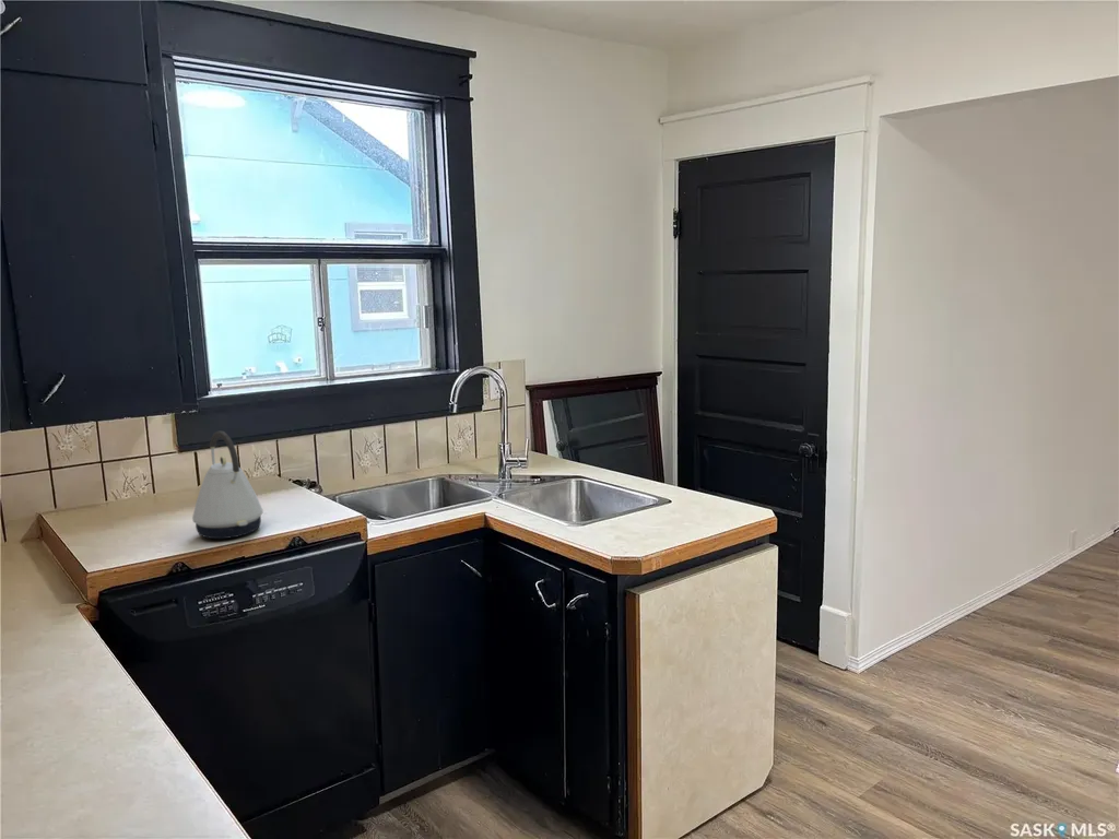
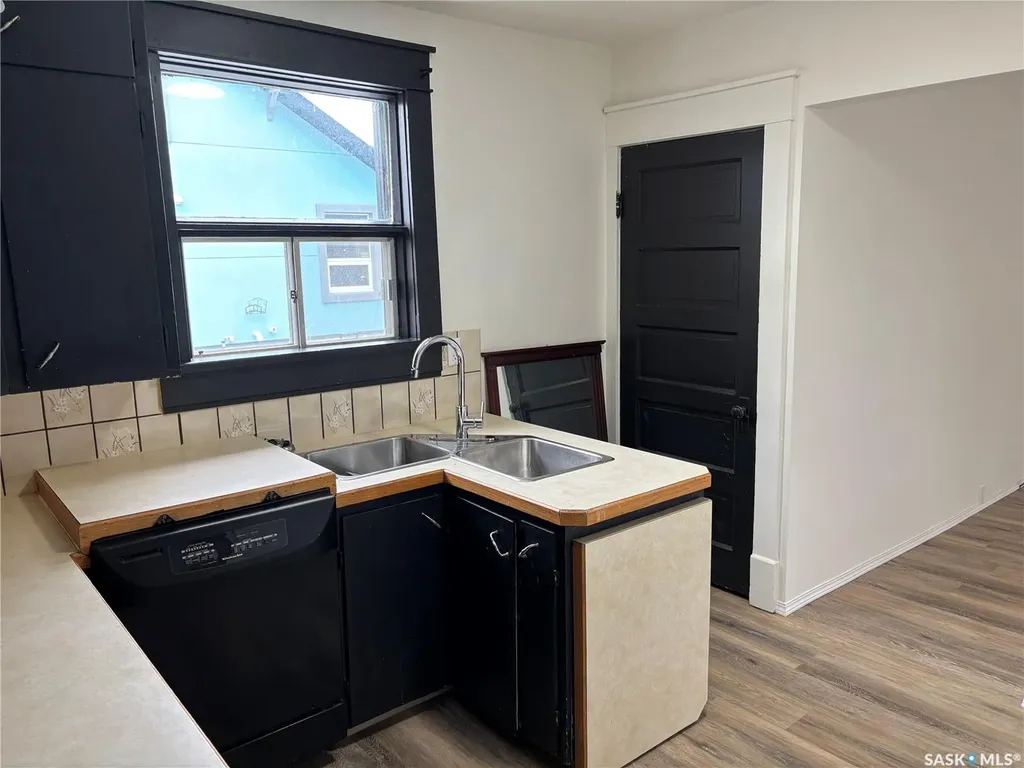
- kettle (224, 482)
